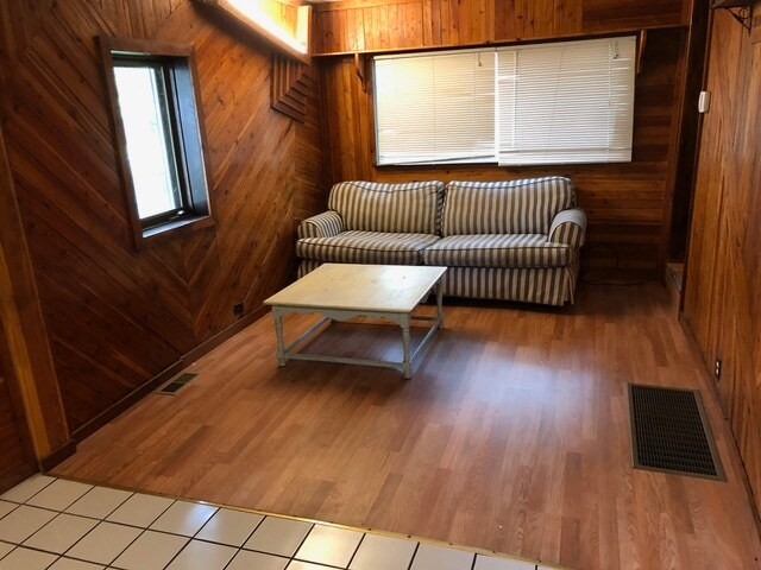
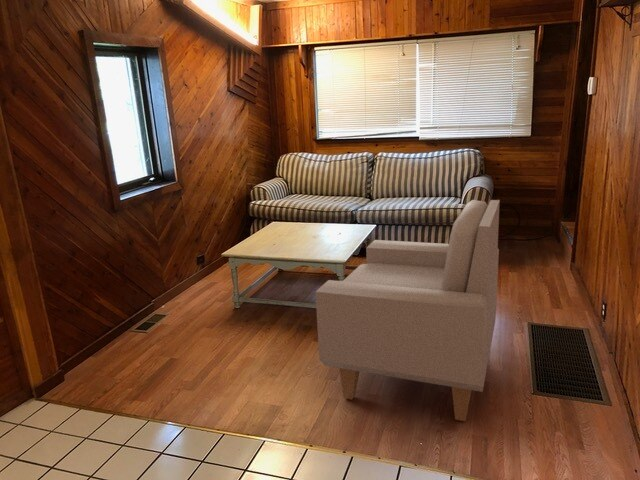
+ armchair (412, 294)
